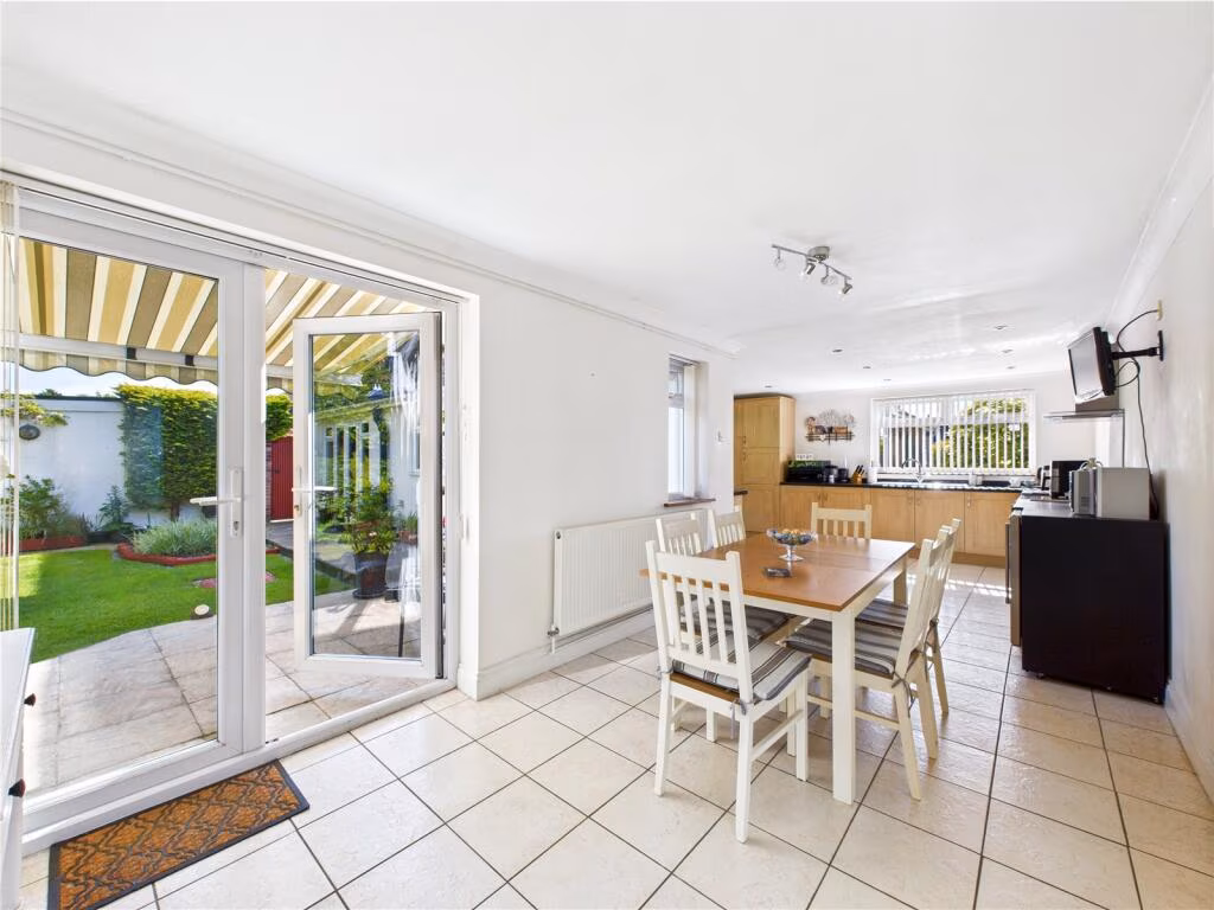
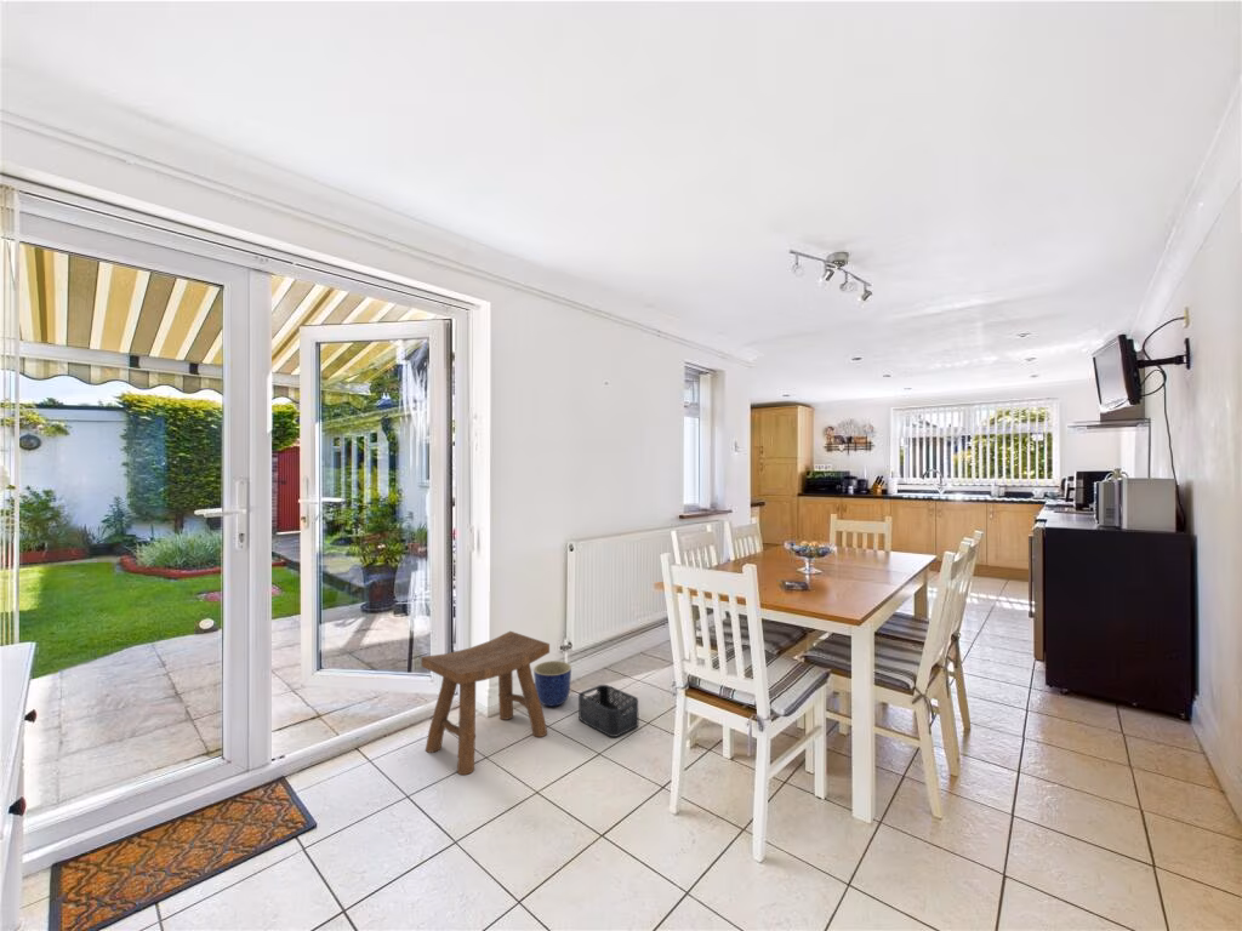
+ storage bin (608, 709)
+ planter (552, 684)
+ stool (498, 695)
